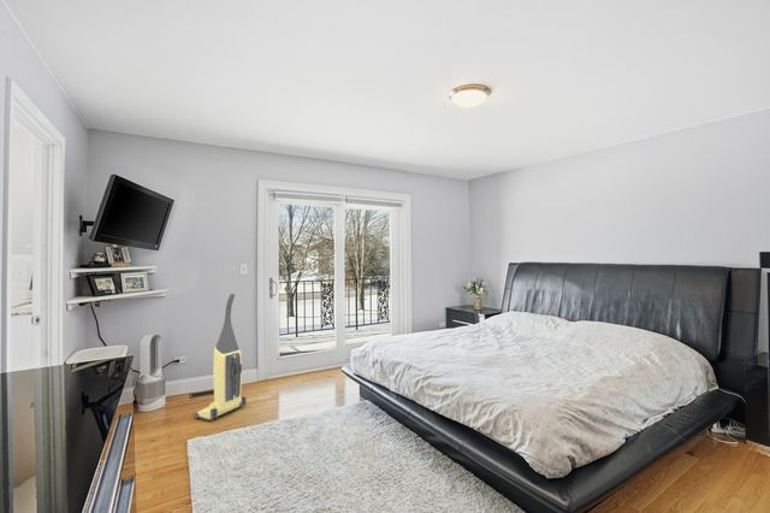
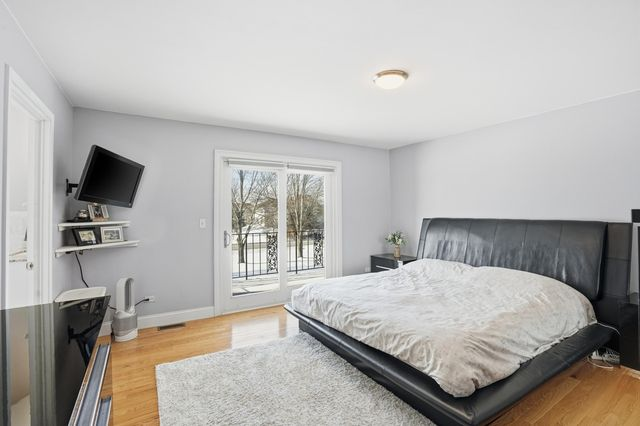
- vacuum cleaner (223, 352)
